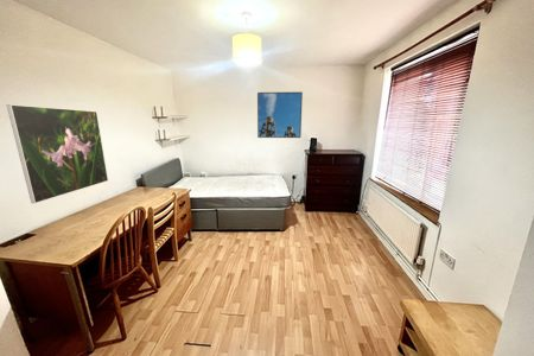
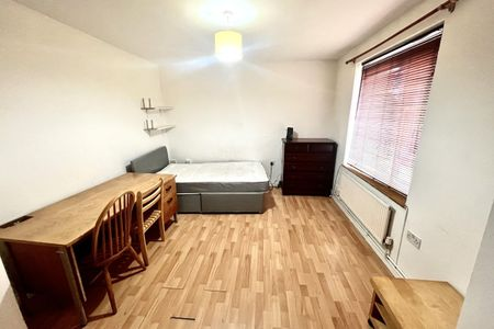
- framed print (68, 151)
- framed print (279, 115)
